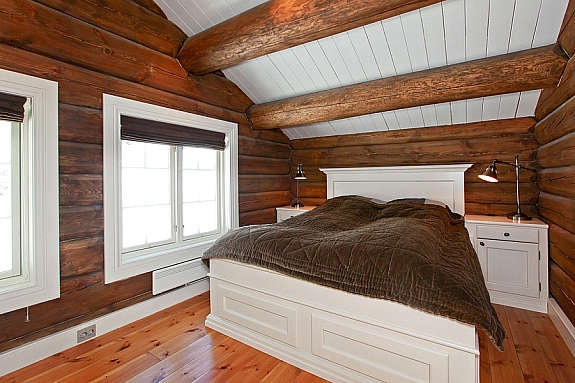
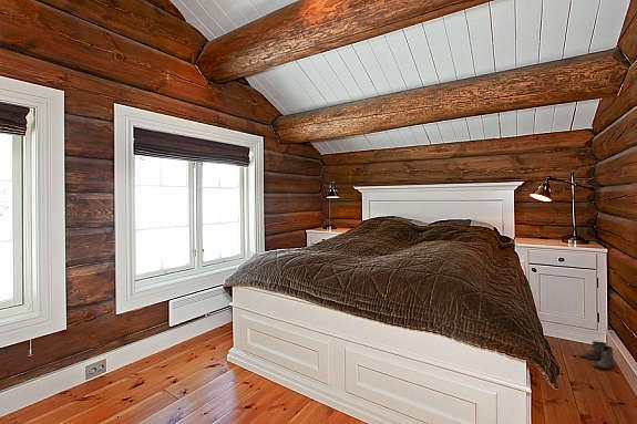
+ boots (598, 352)
